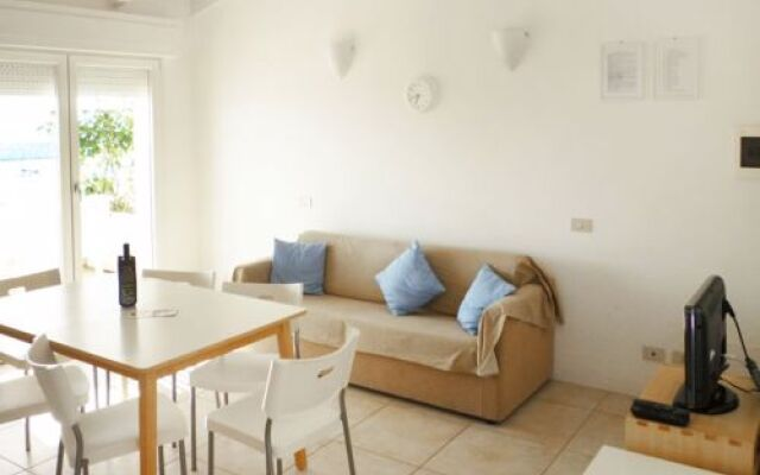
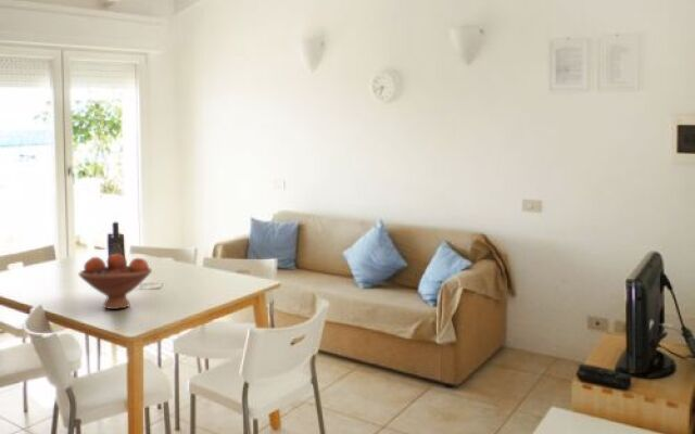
+ fruit bowl (115, 281)
